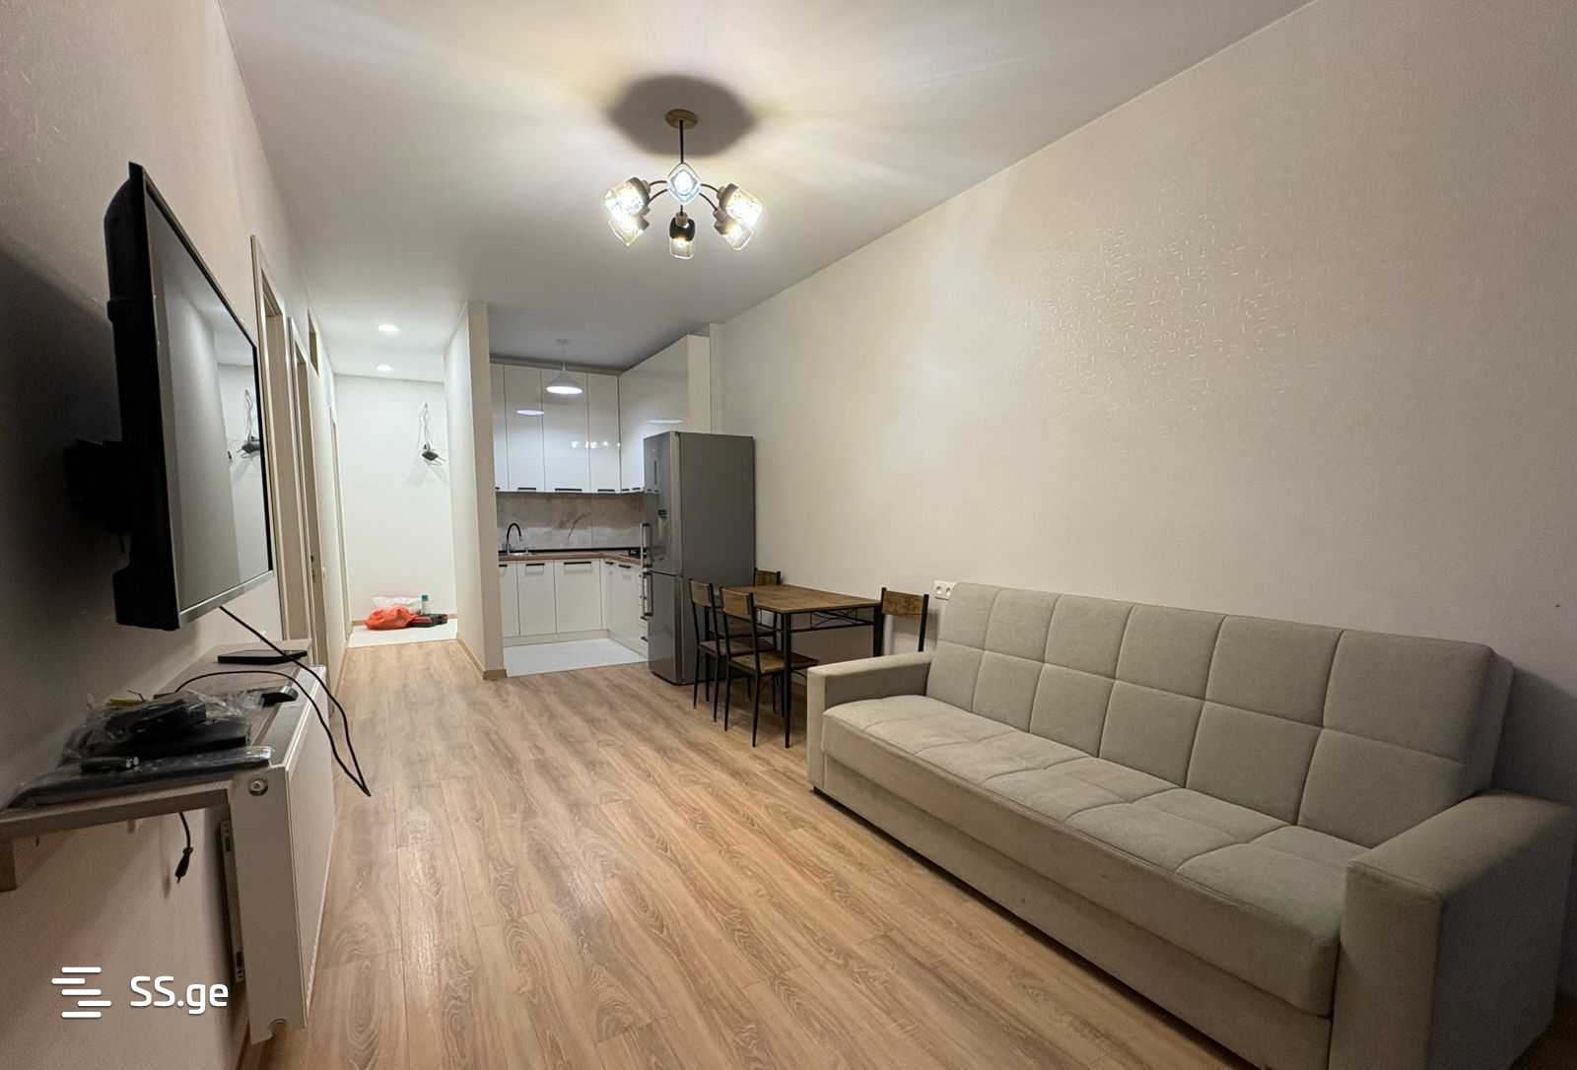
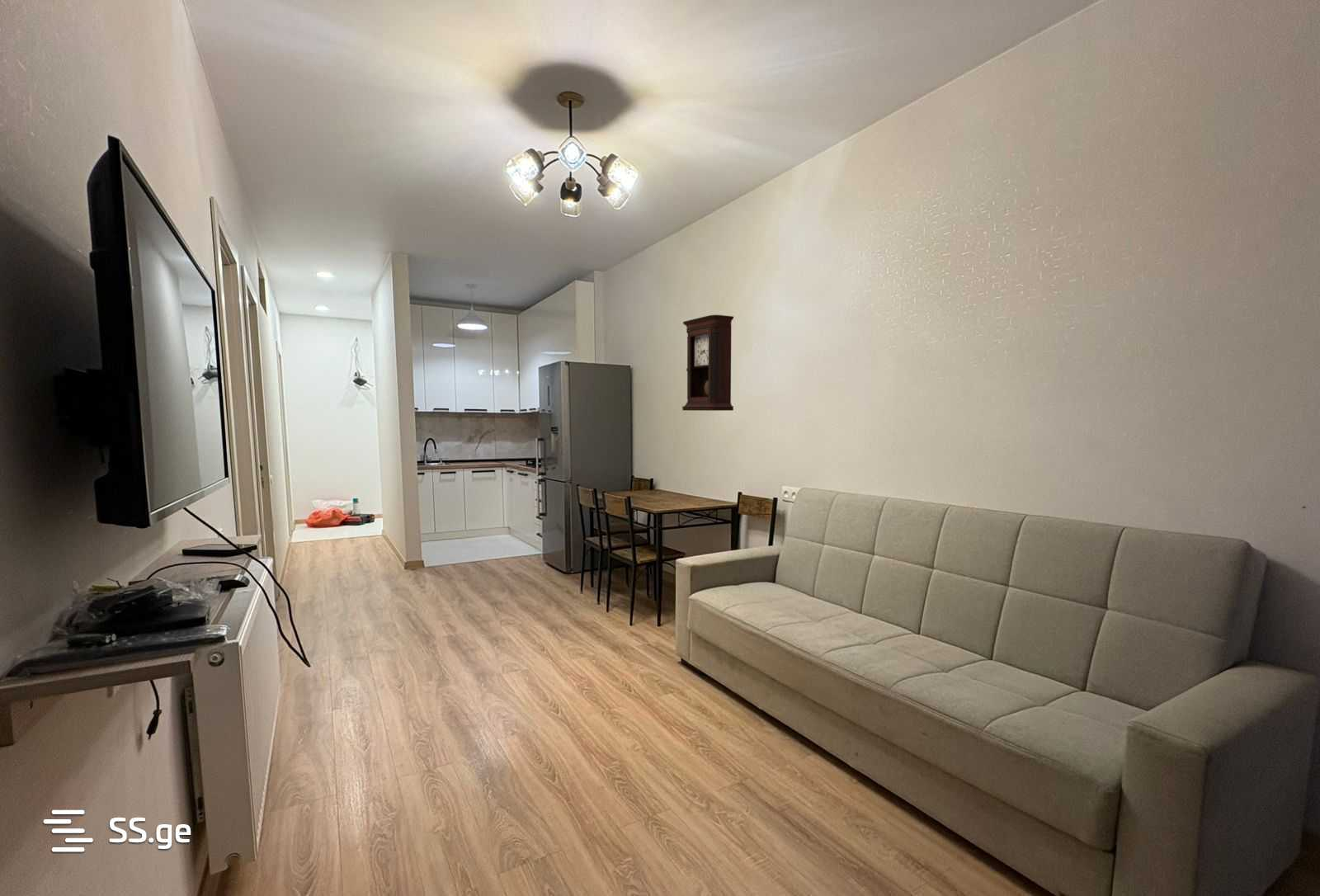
+ pendulum clock (705, 365)
